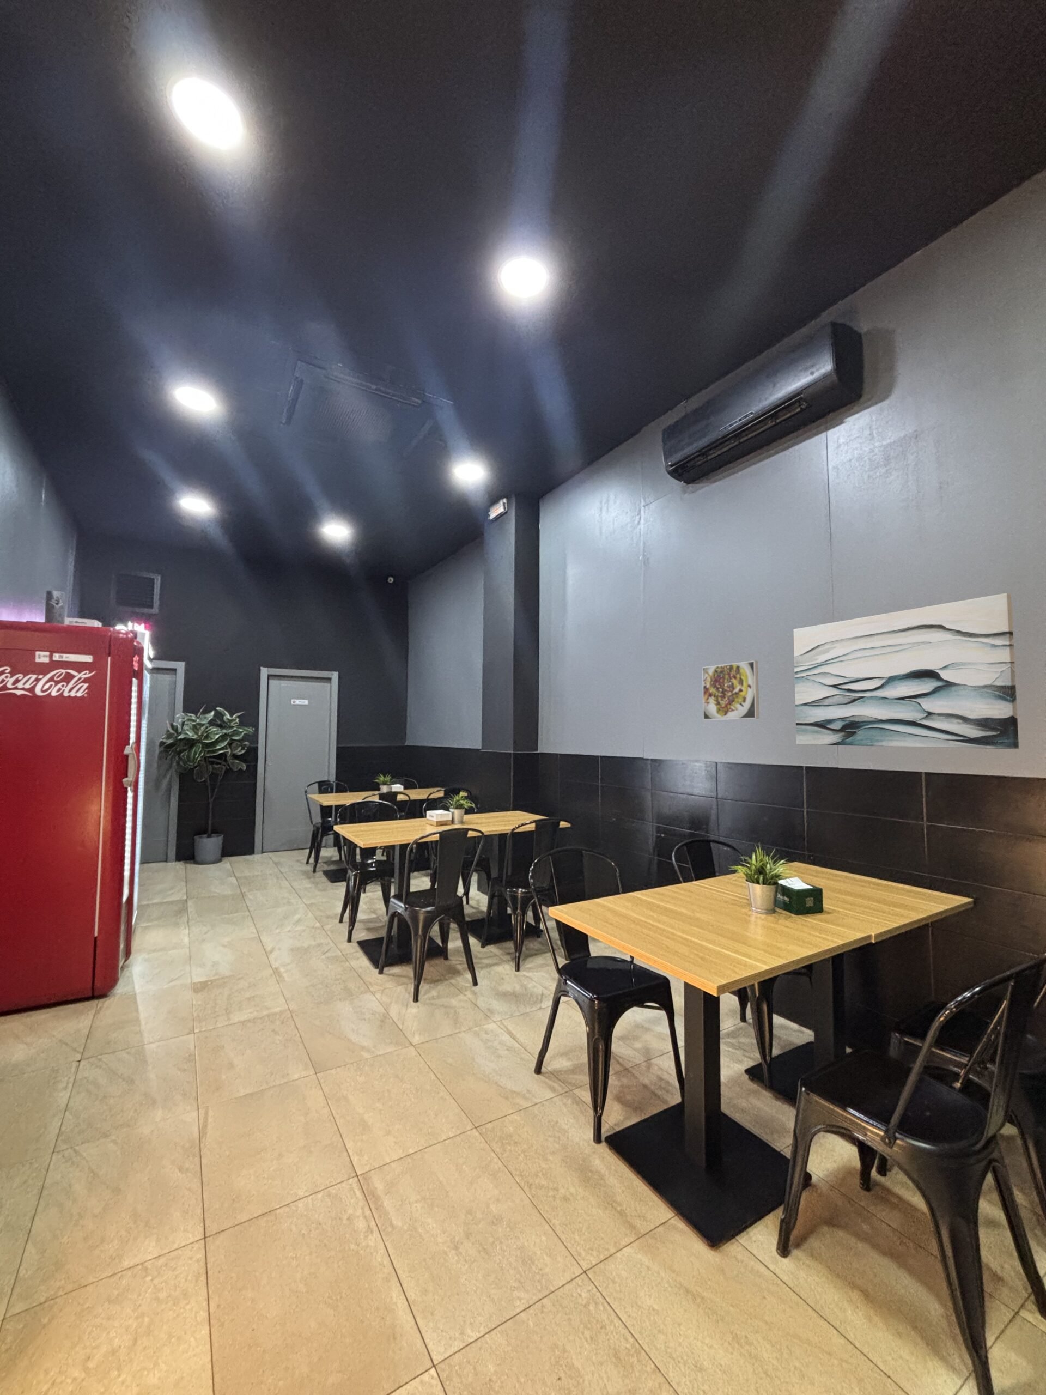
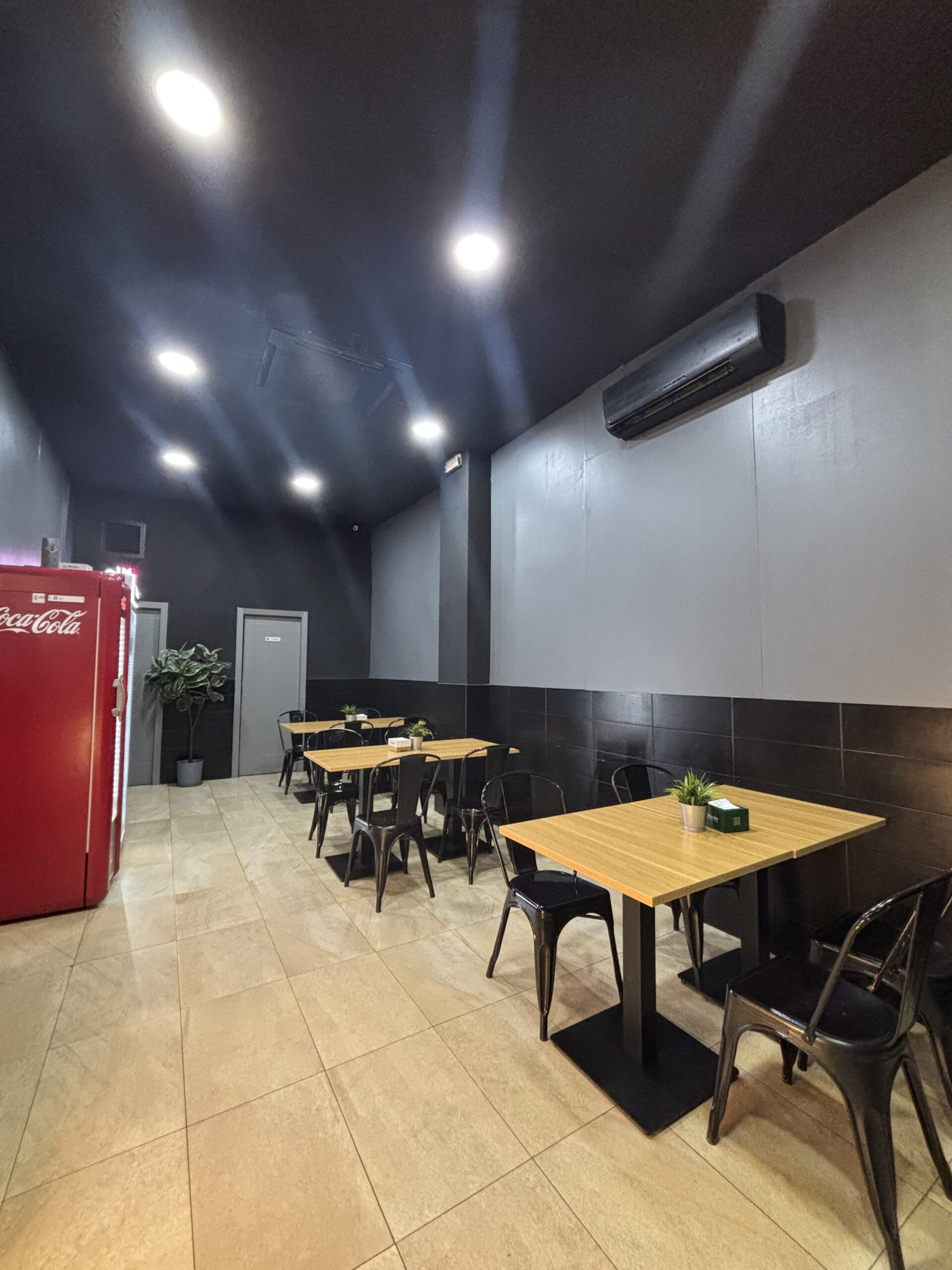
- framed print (728, 692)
- wall art (889, 680)
